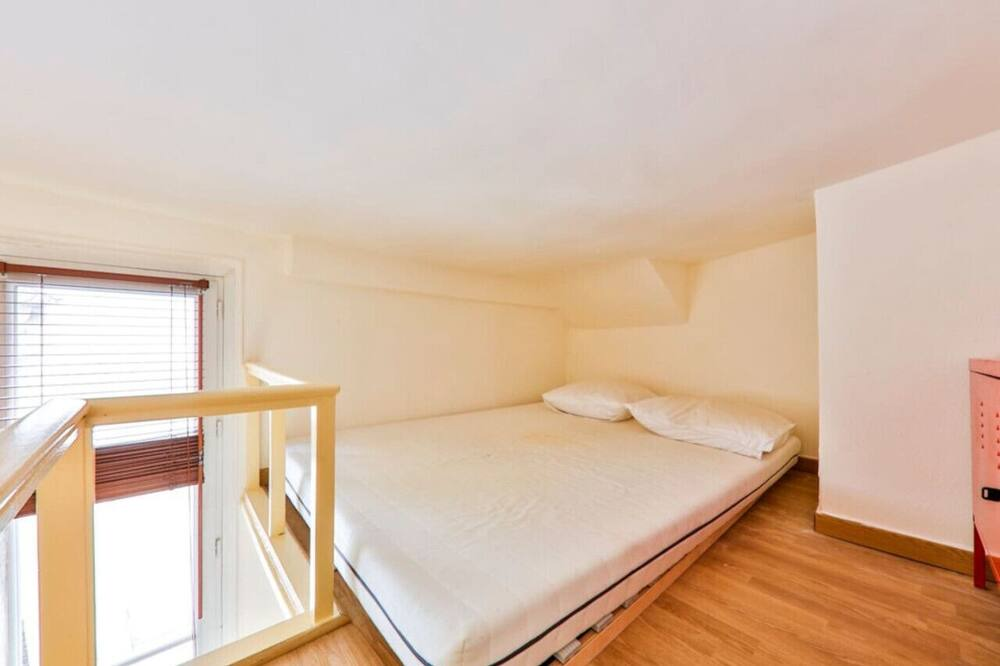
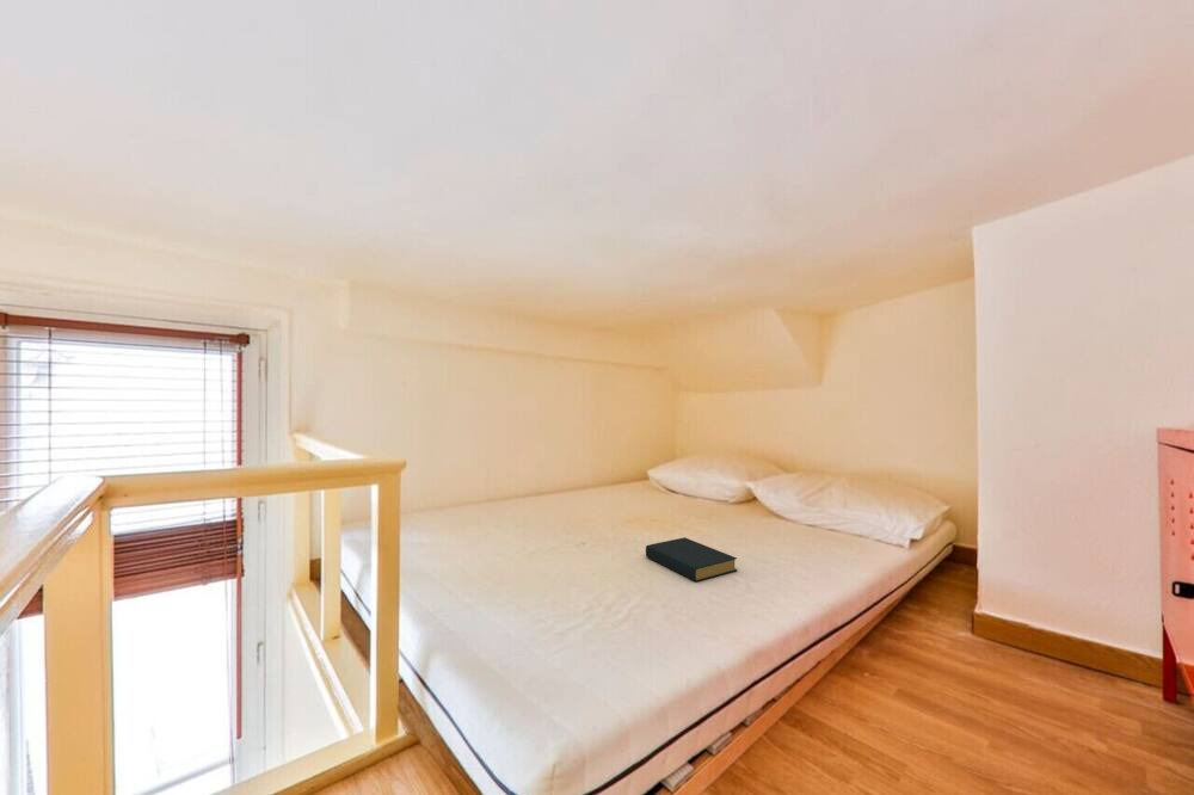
+ hardback book (689, 556)
